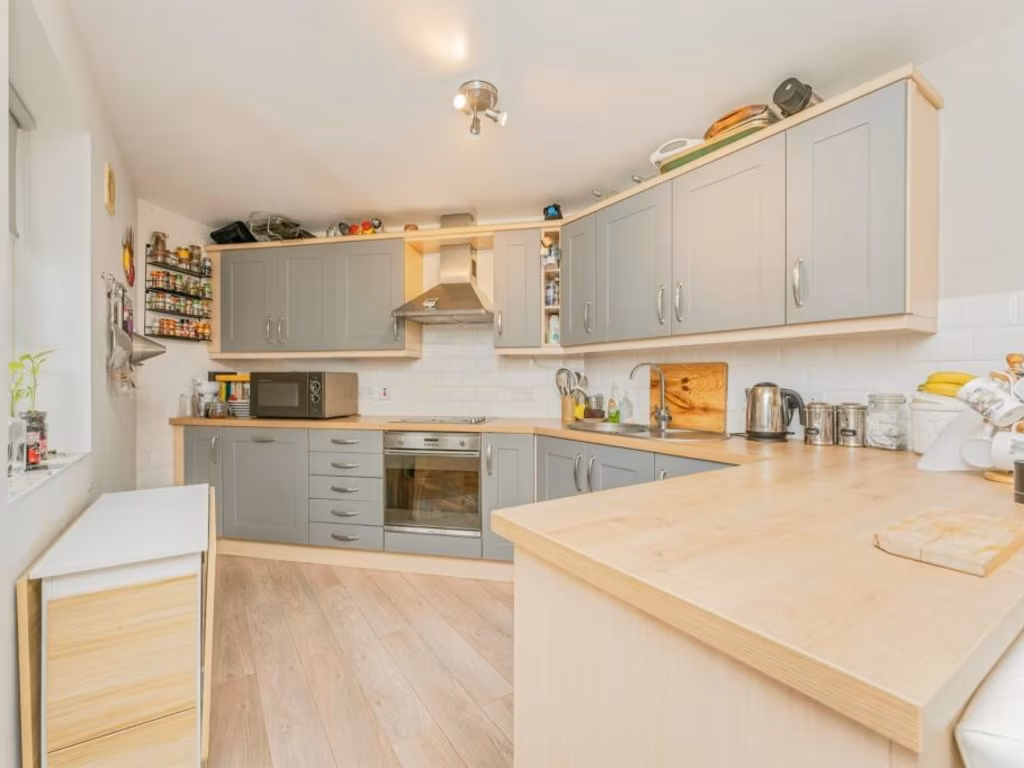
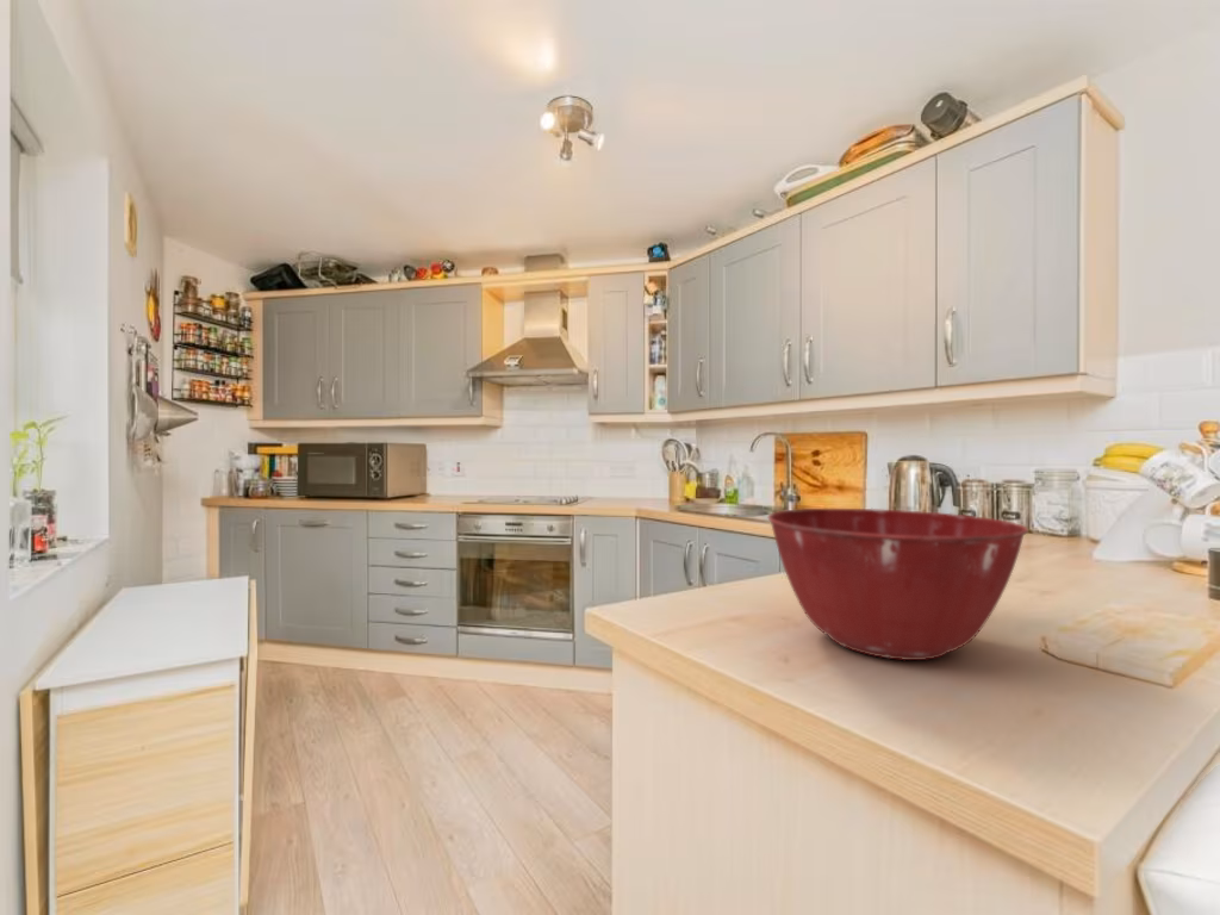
+ mixing bowl (885, 579)
